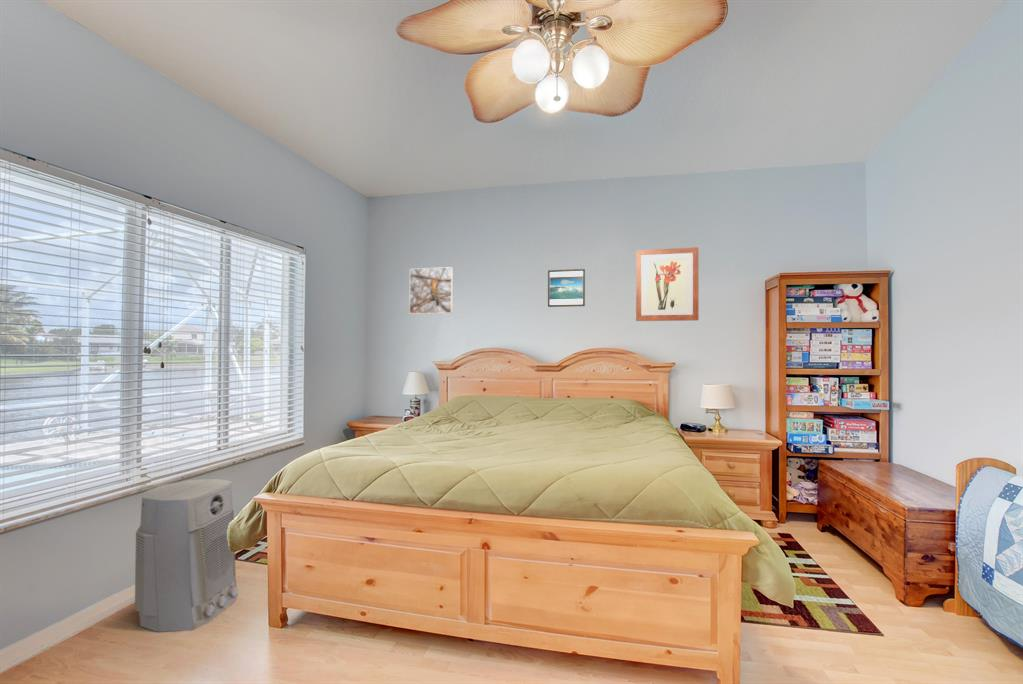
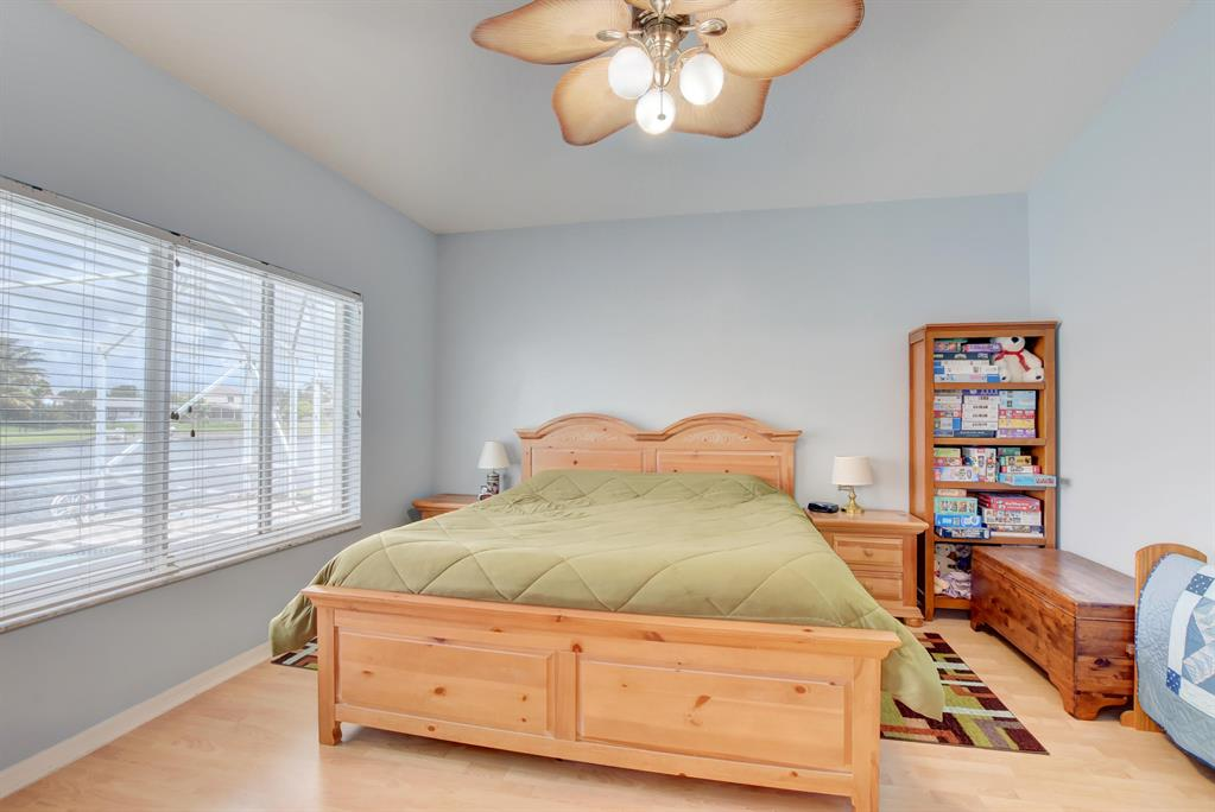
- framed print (431, 290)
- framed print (566, 288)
- air purifier (186, 549)
- wall art (666, 284)
